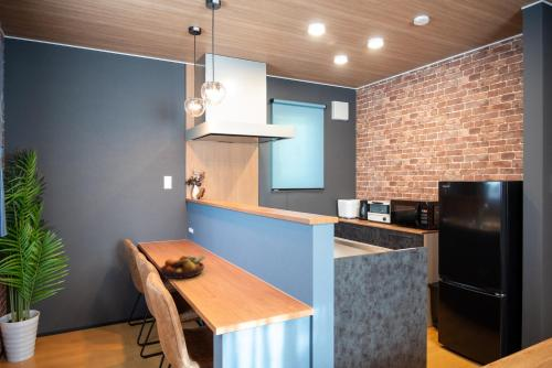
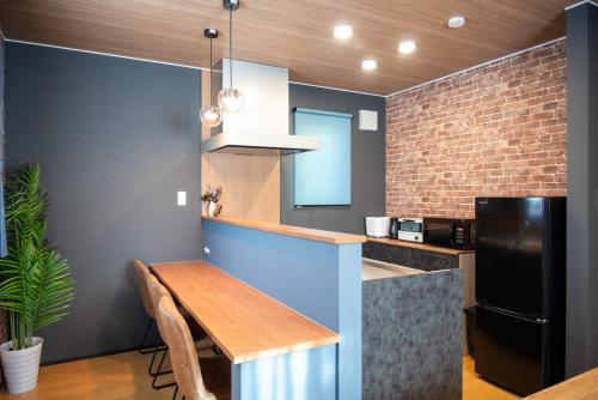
- fruit bowl (182, 264)
